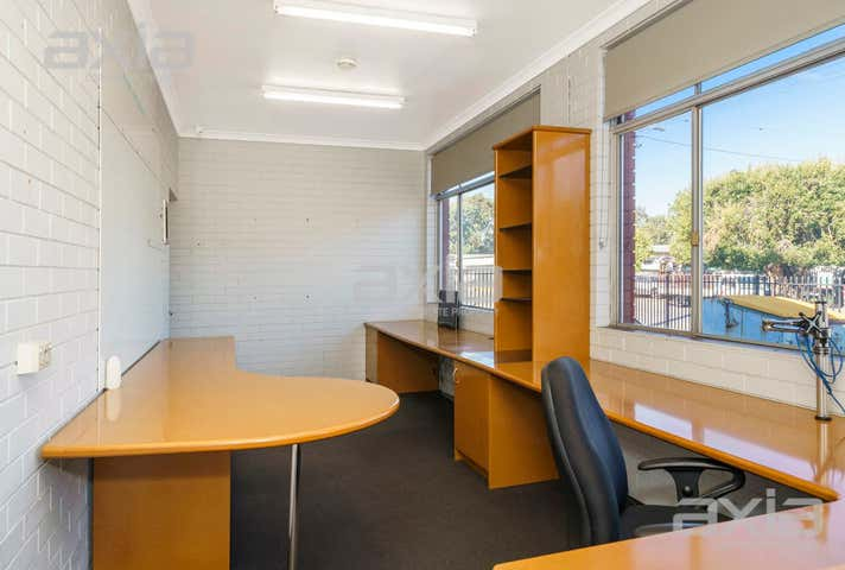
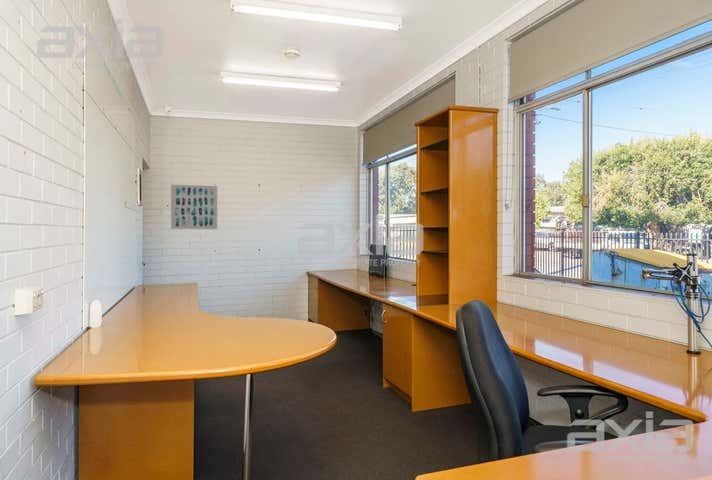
+ wall art (194, 207)
